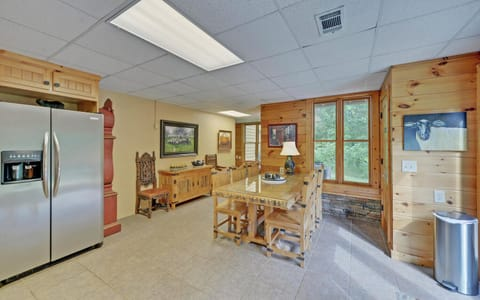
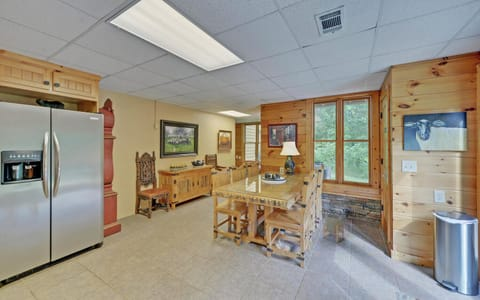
+ planter (333, 226)
